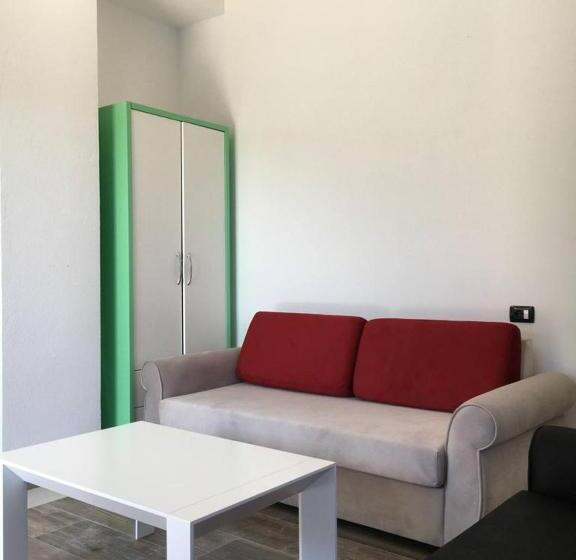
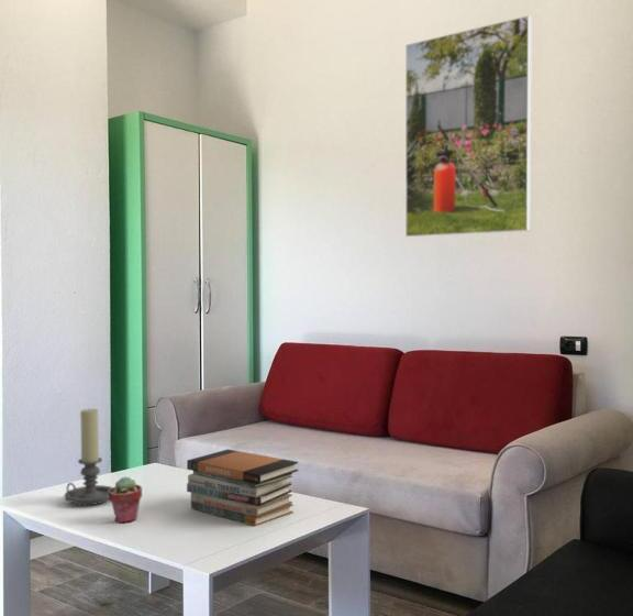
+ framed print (465, 133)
+ potted succulent (125, 497)
+ book stack (241, 485)
+ candle holder (86, 453)
